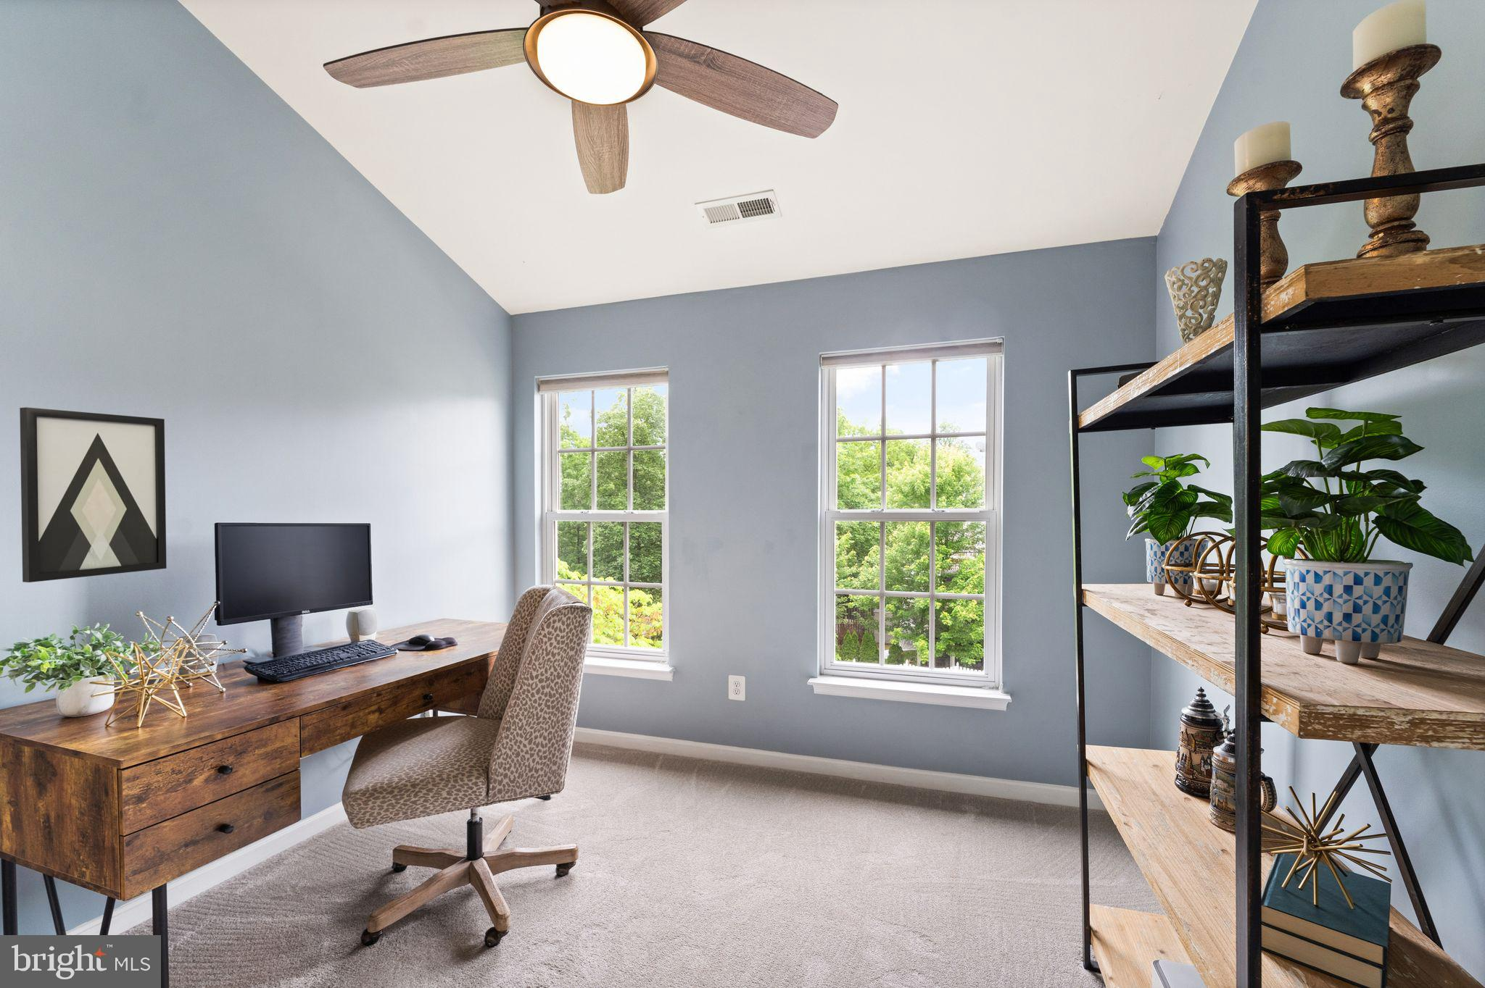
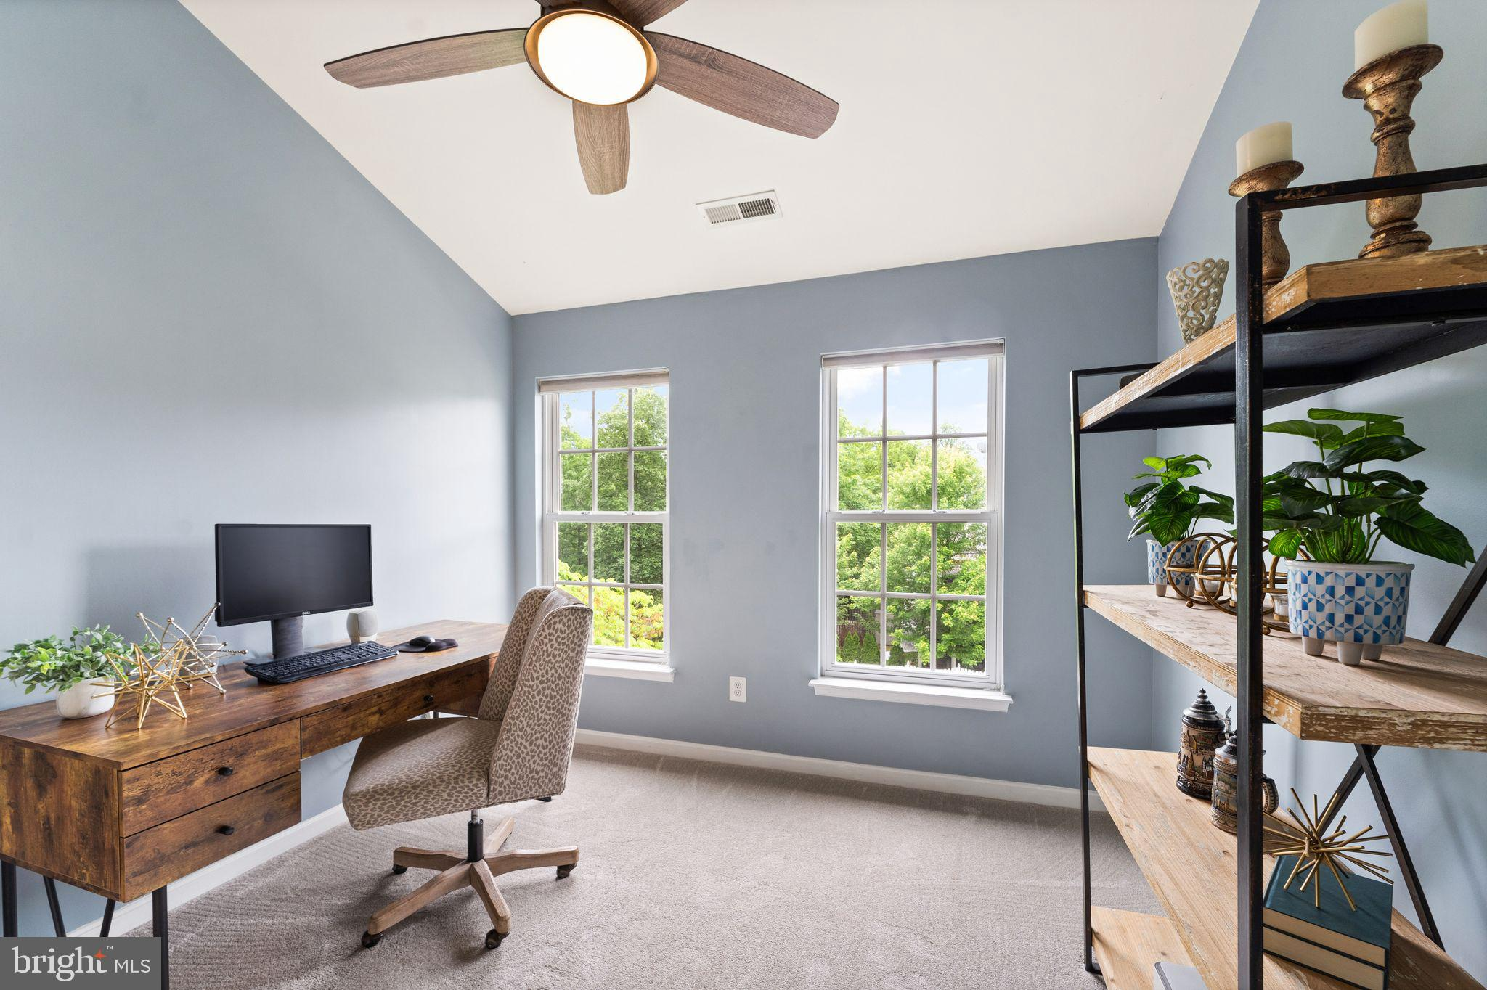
- wall art (98, 494)
